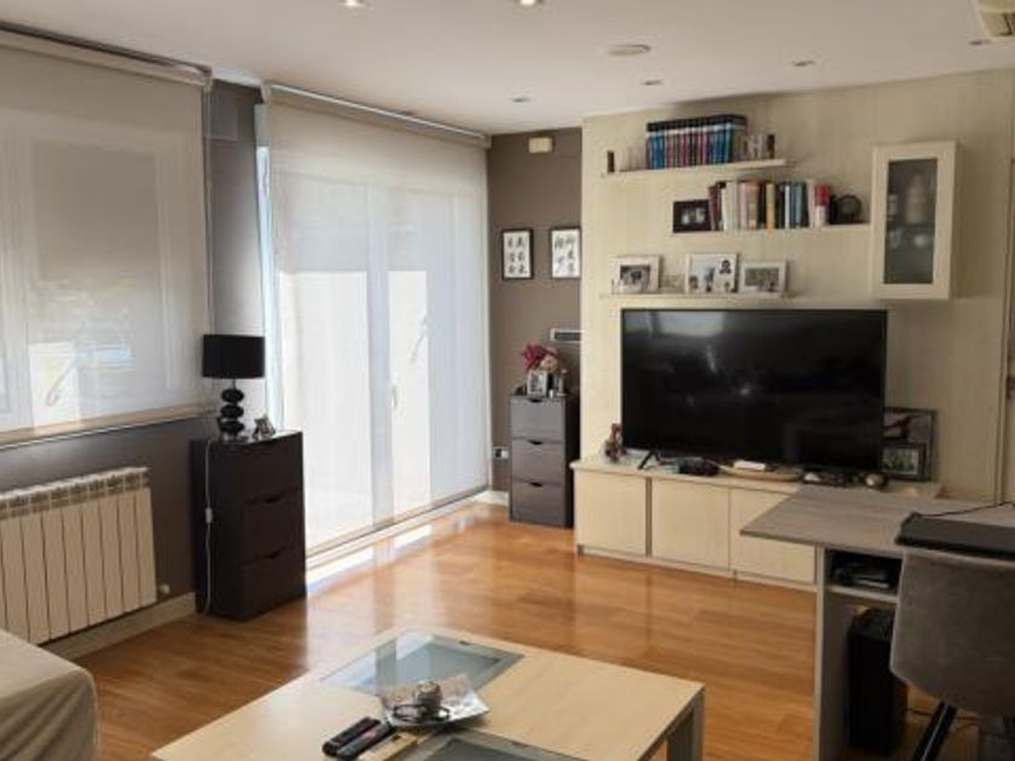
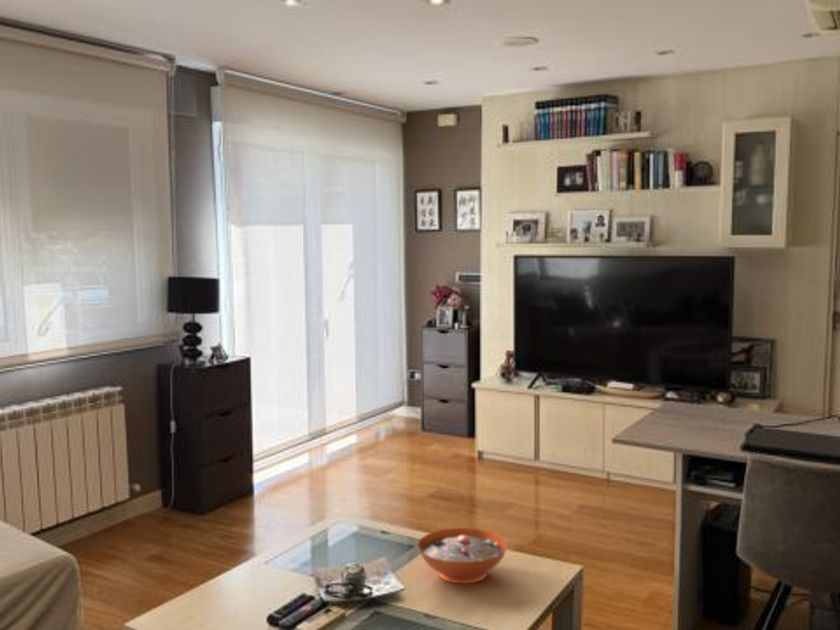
+ decorative bowl (462, 558)
